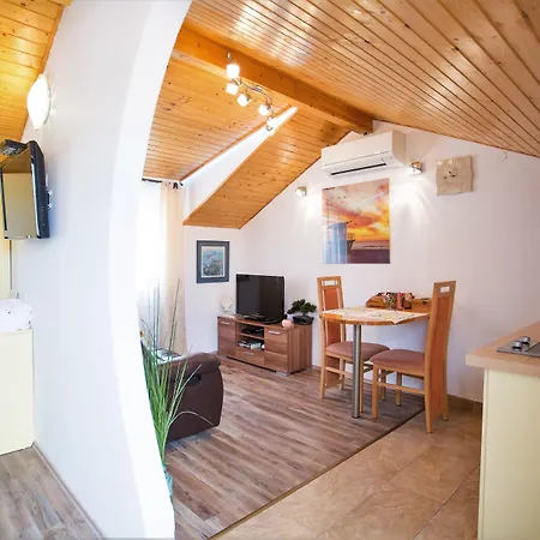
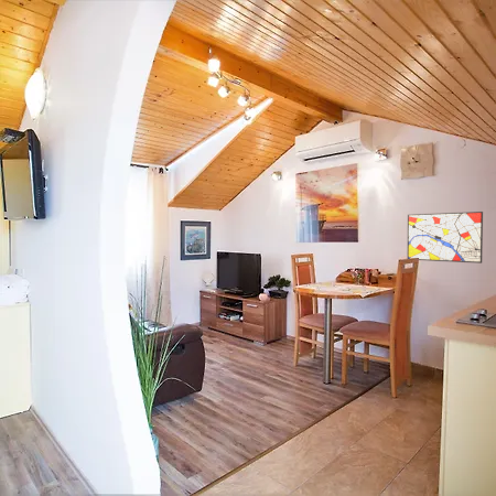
+ wall art (442, 237)
